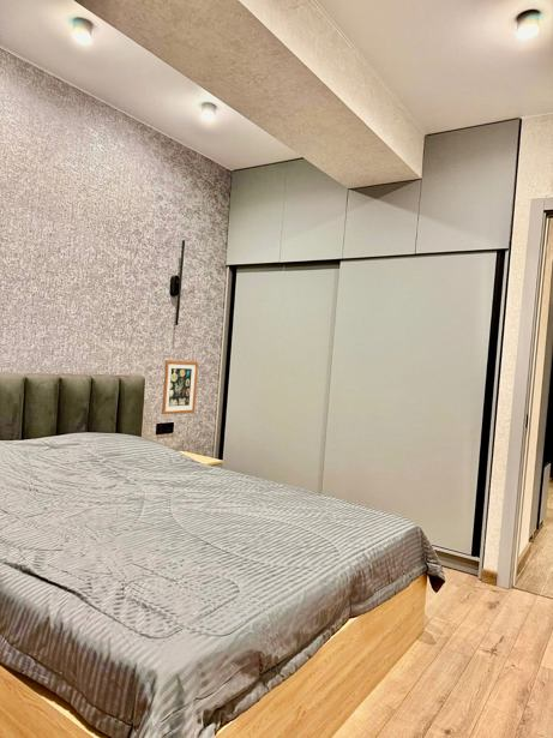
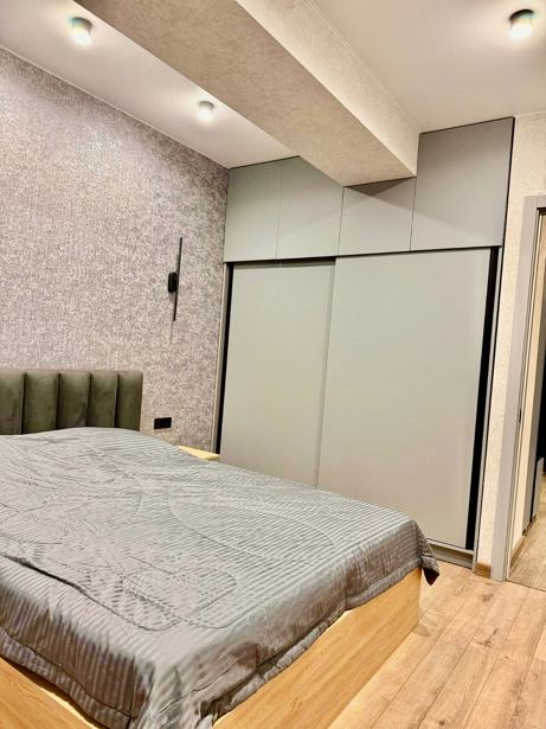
- wall art (180, 386)
